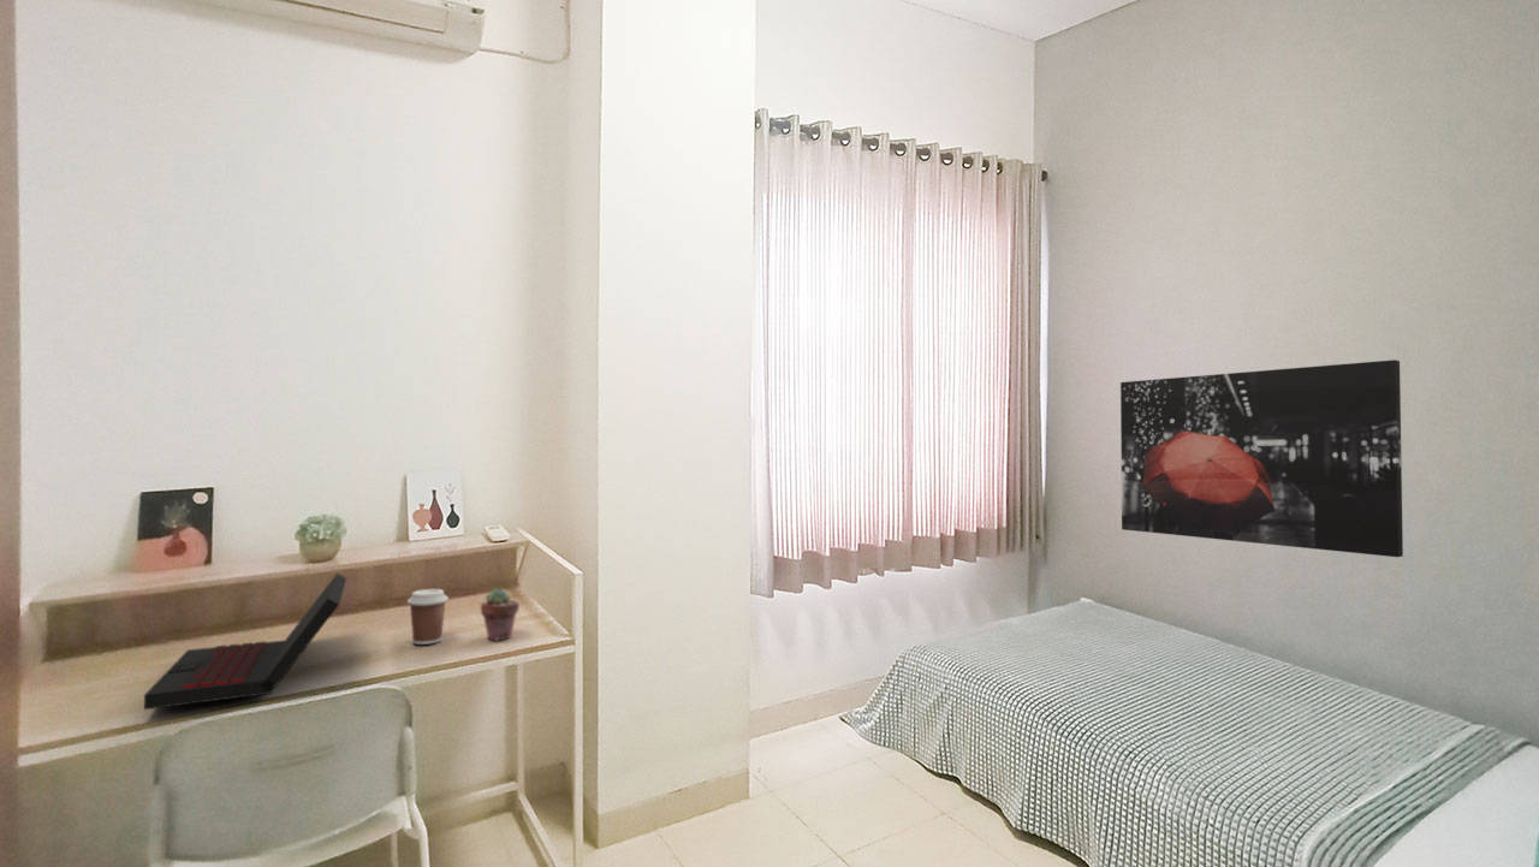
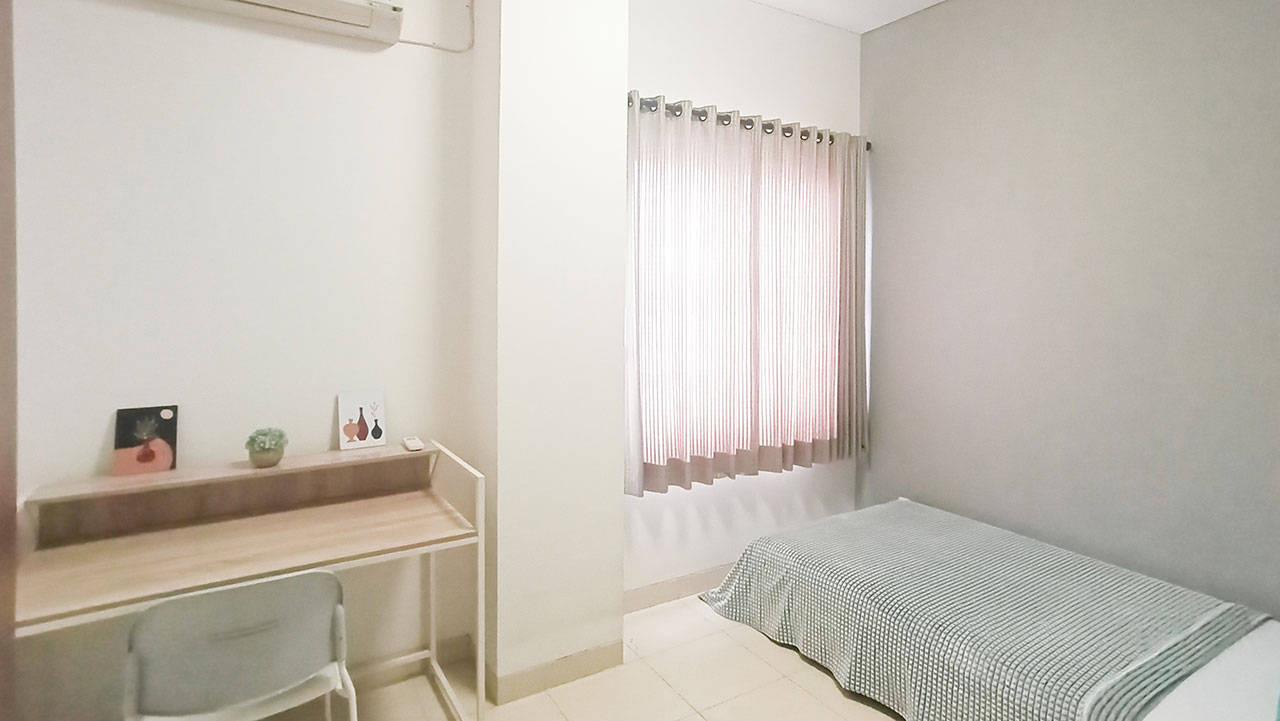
- laptop (263, 641)
- wall art (1241, 456)
- potted succulent (499, 612)
- coffee cup (427, 616)
